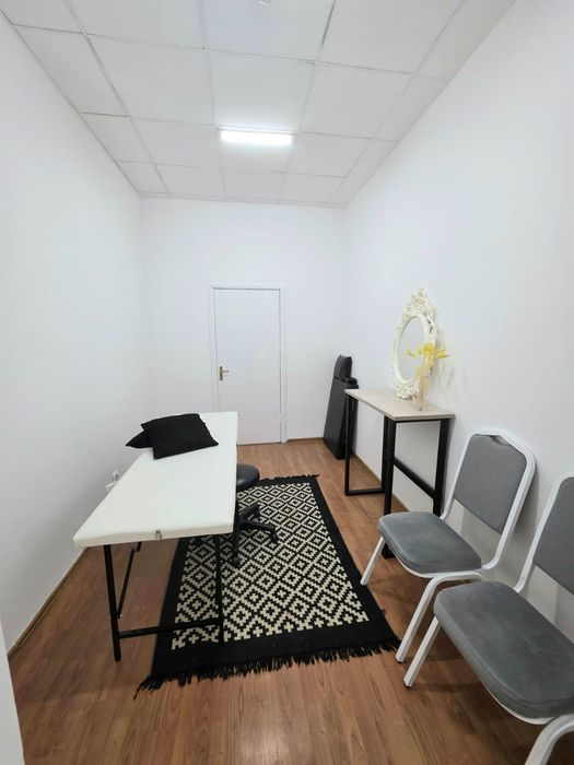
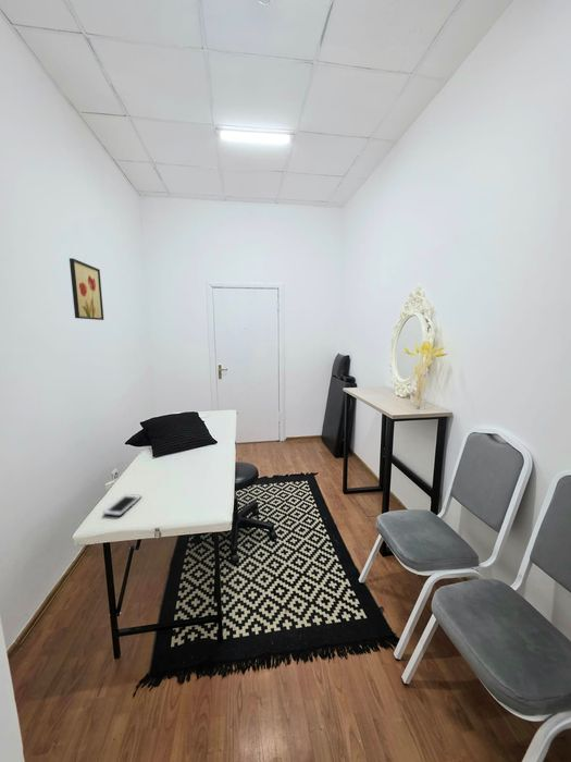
+ wall art (86, 292)
+ cell phone (123, 504)
